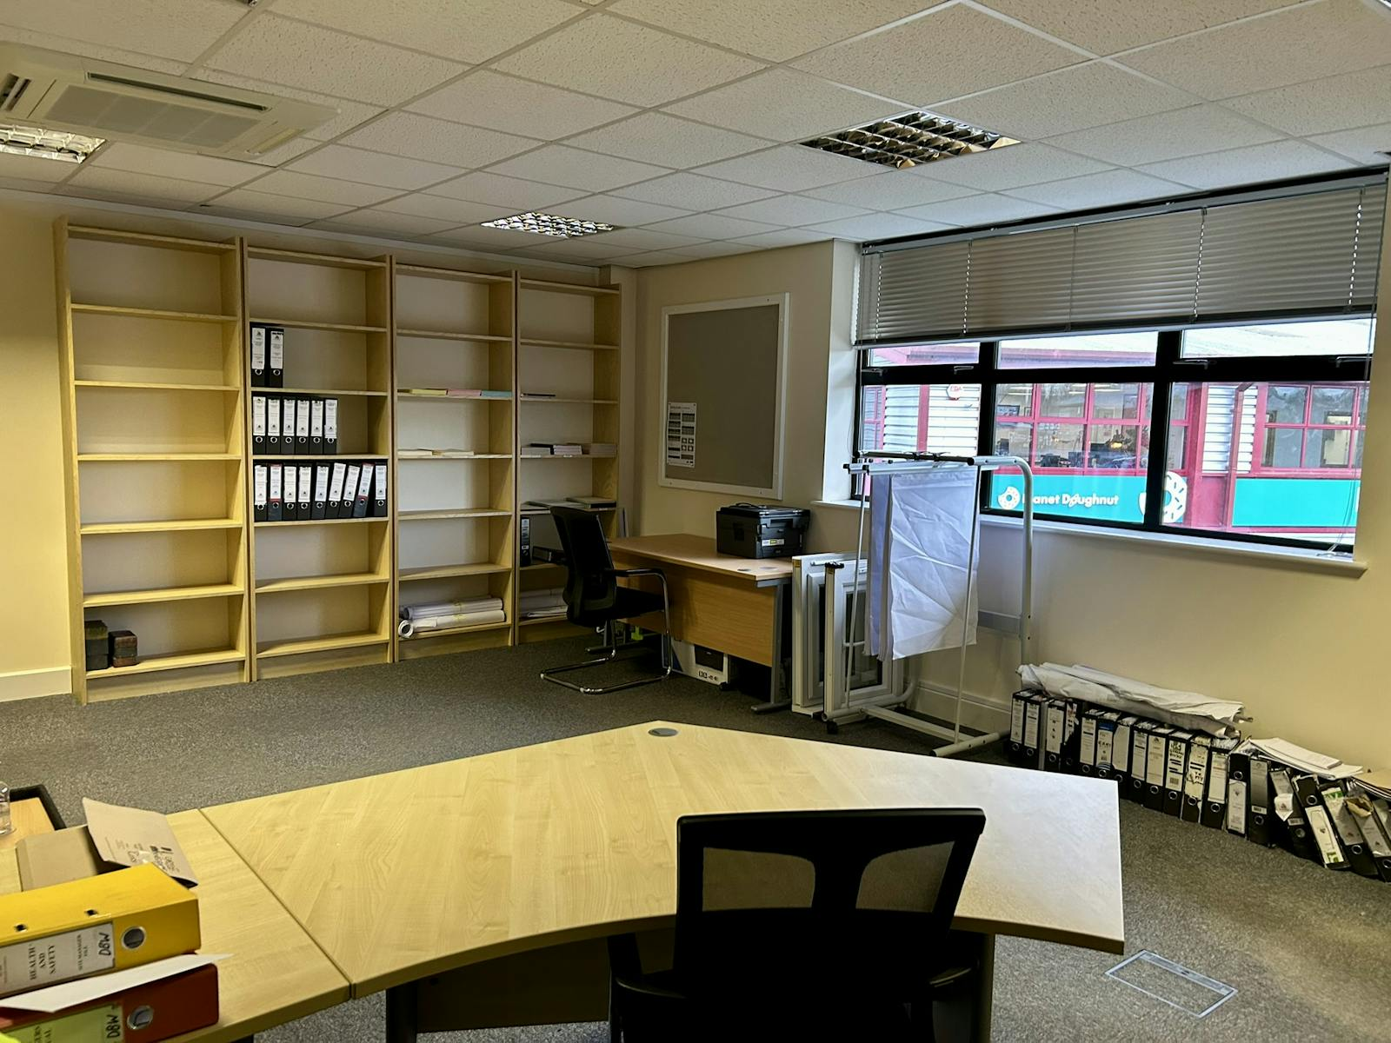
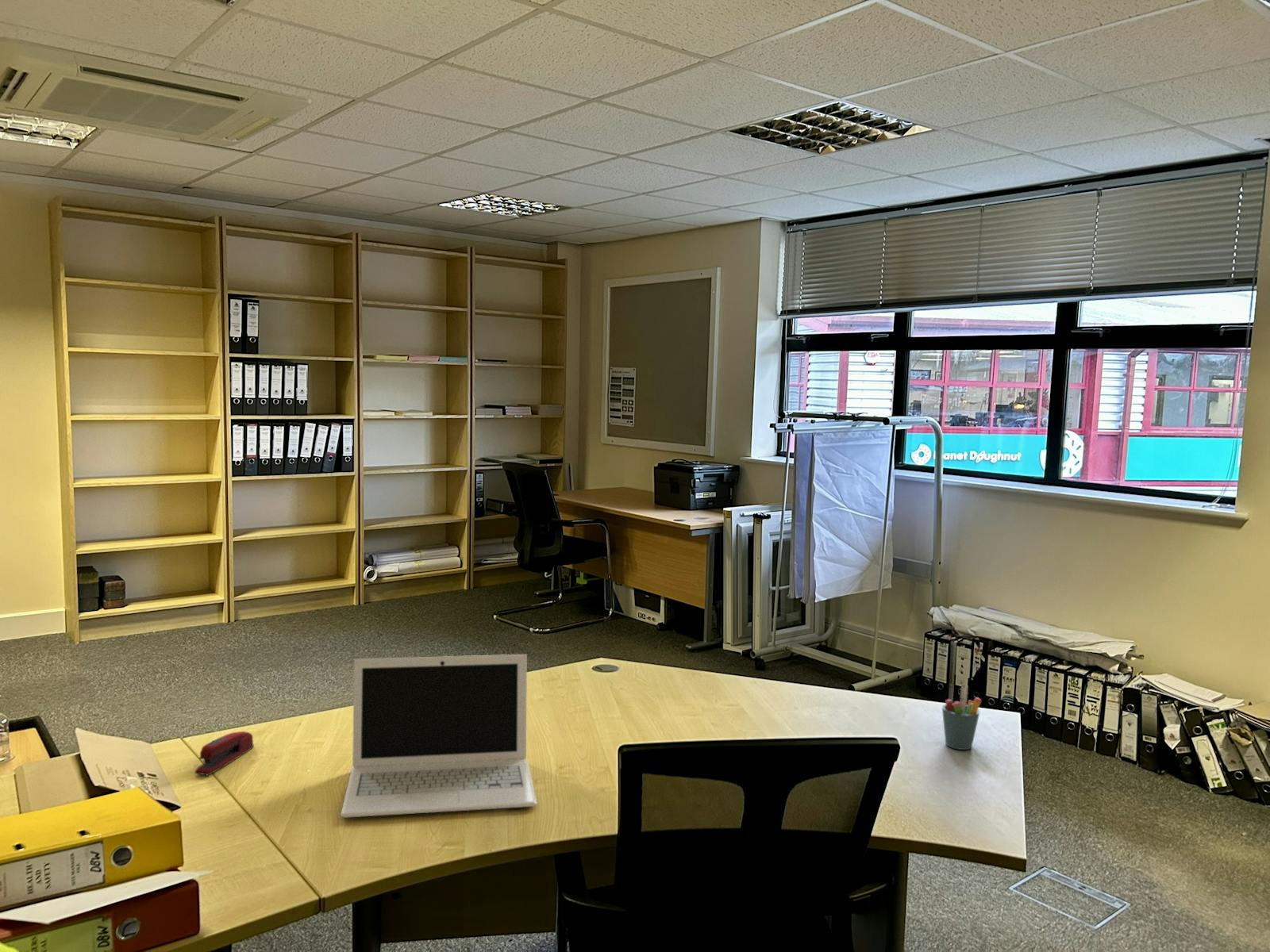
+ laptop (441, 730)
+ stapler (225, 747)
+ pen holder (960, 717)
